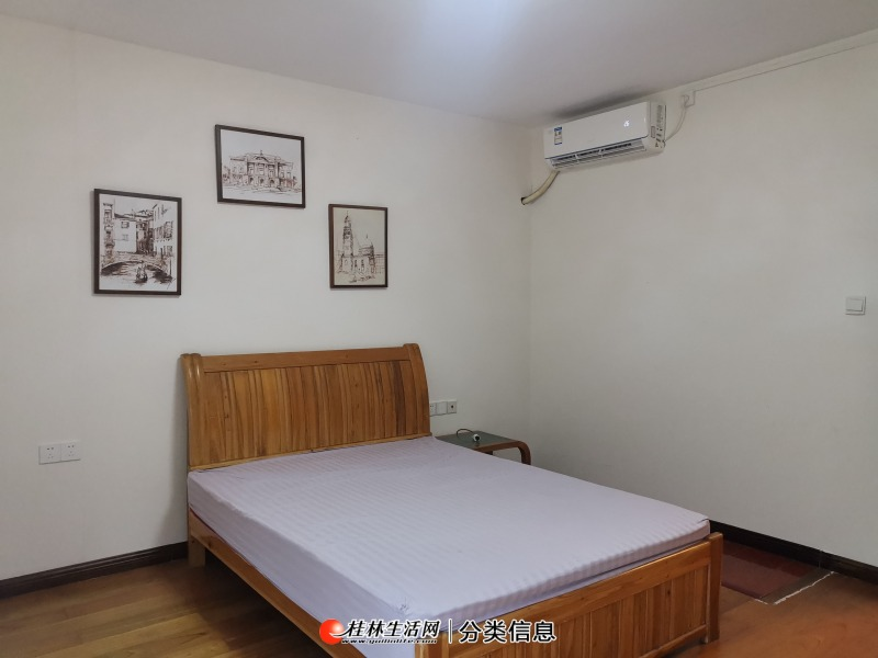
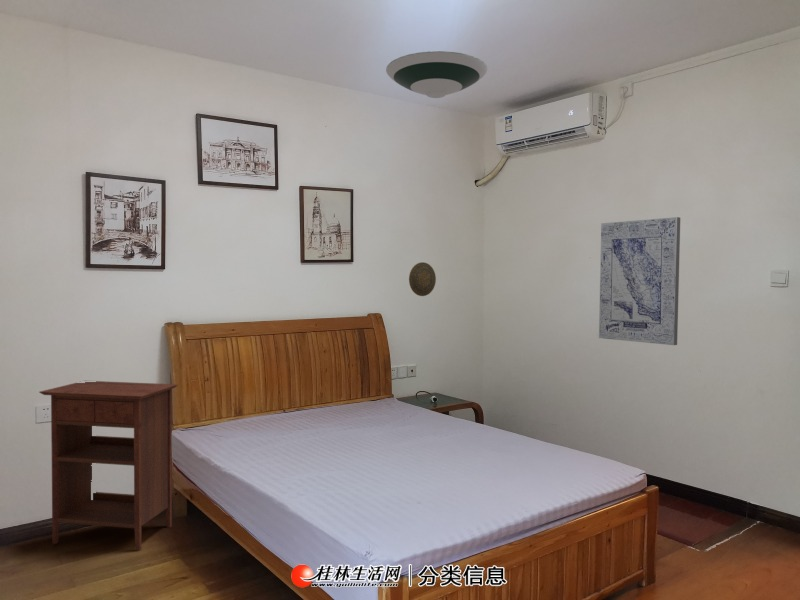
+ nightstand (111, 462)
+ decorative plate (423, 279)
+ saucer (436, 83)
+ wall art (637, 281)
